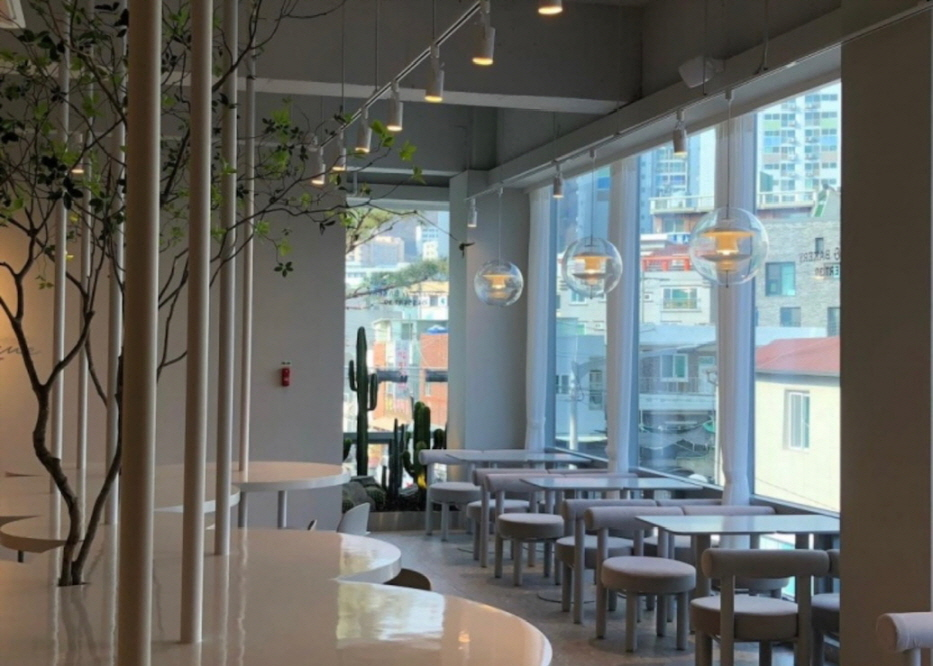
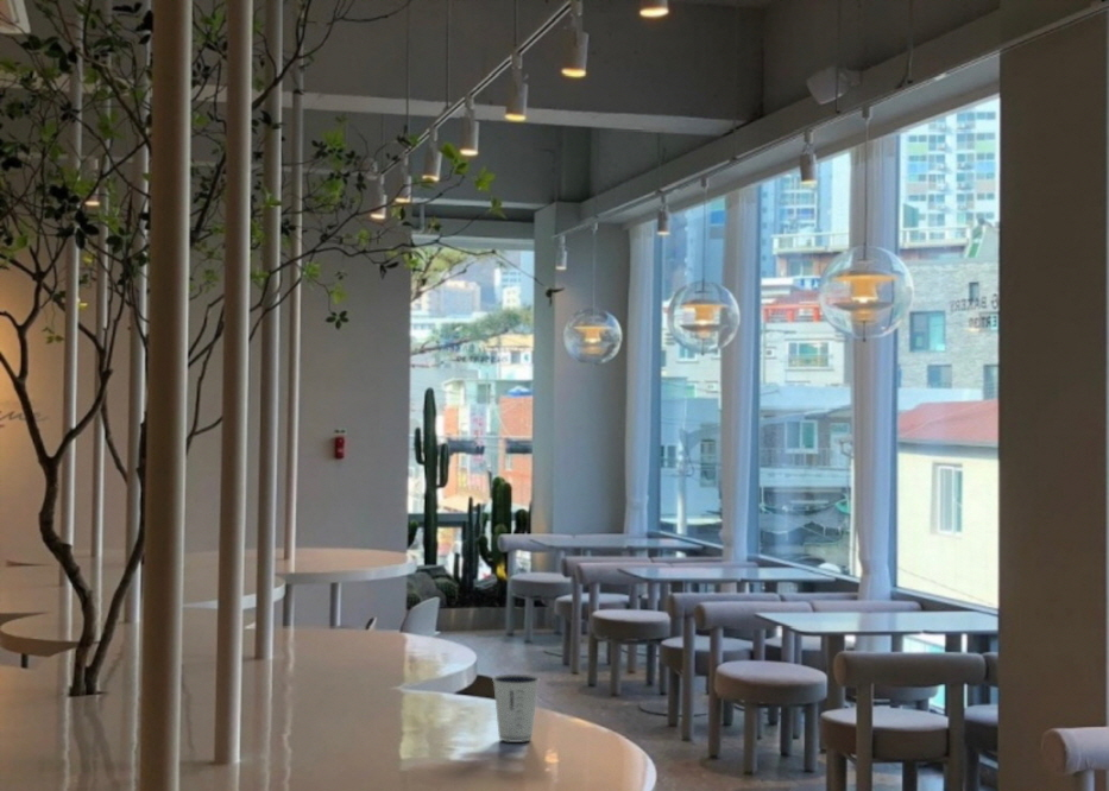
+ dixie cup (515, 708)
